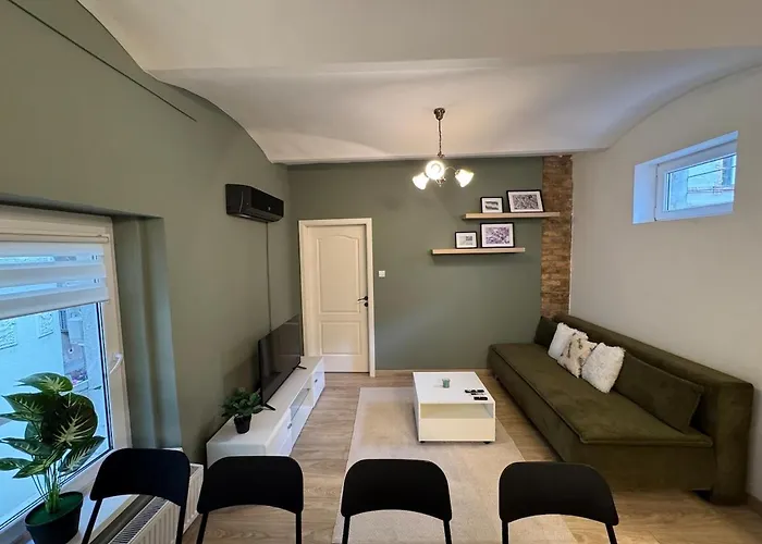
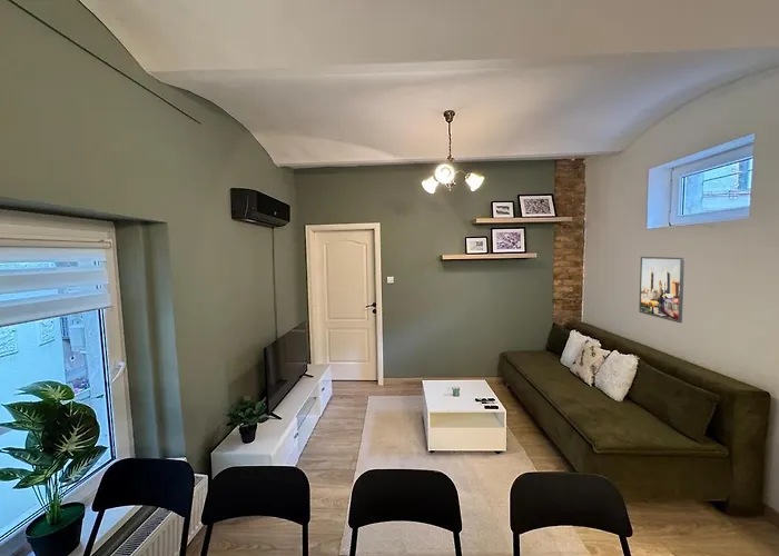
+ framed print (659, 287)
